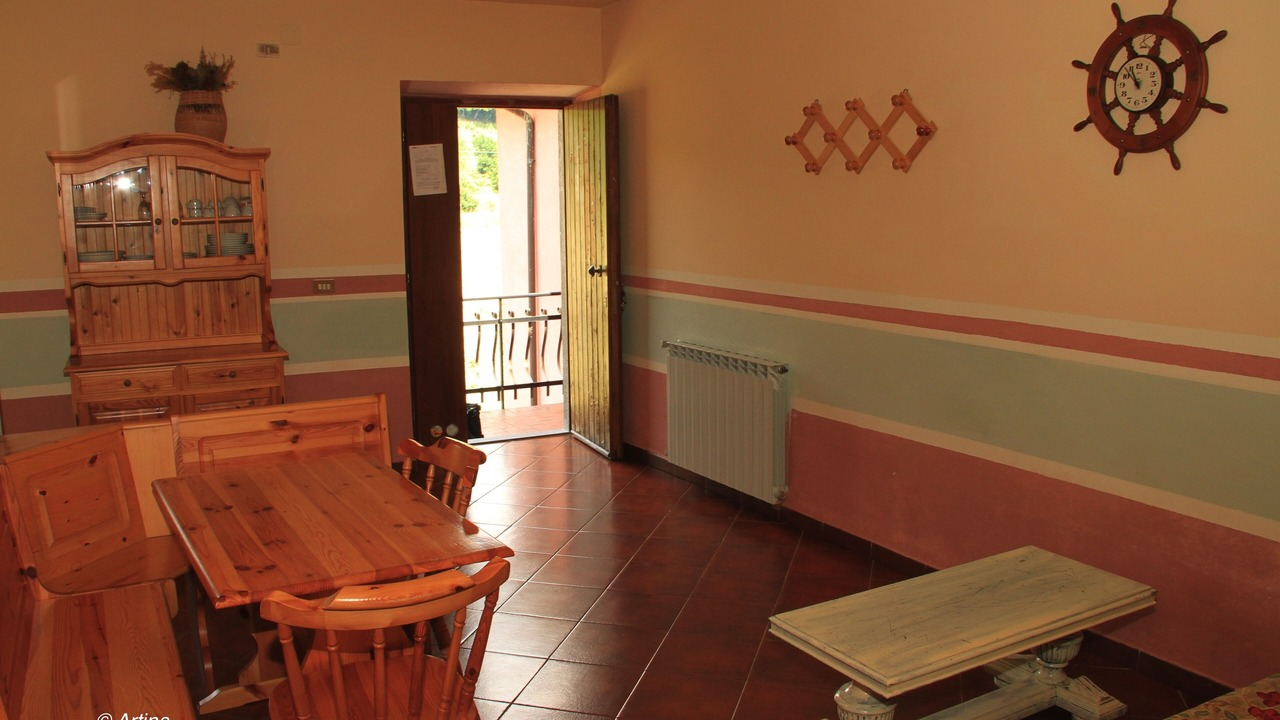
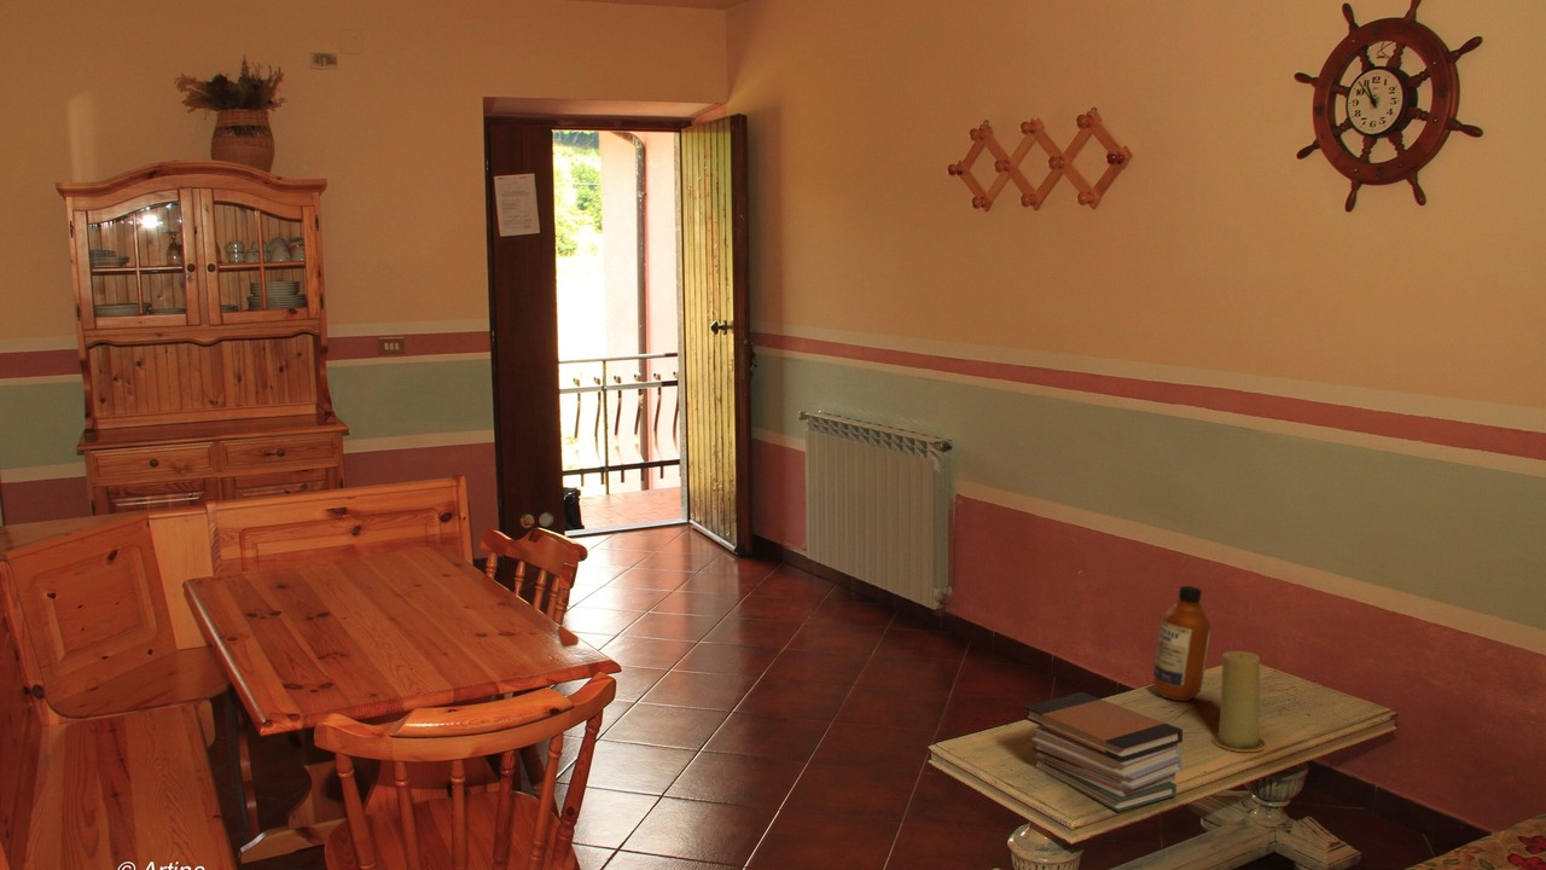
+ bottle (1181, 642)
+ book stack (1102, 749)
+ candle (1239, 698)
